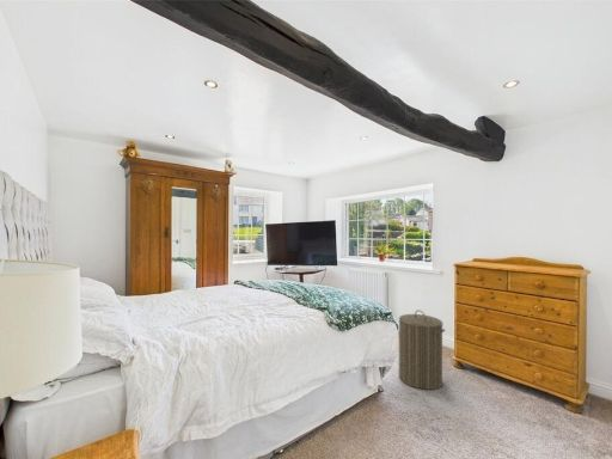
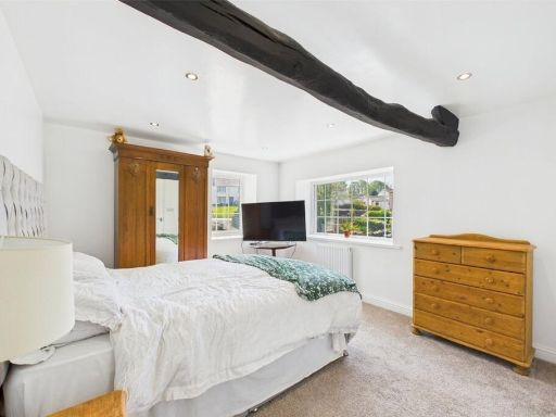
- laundry hamper (420, 344)
